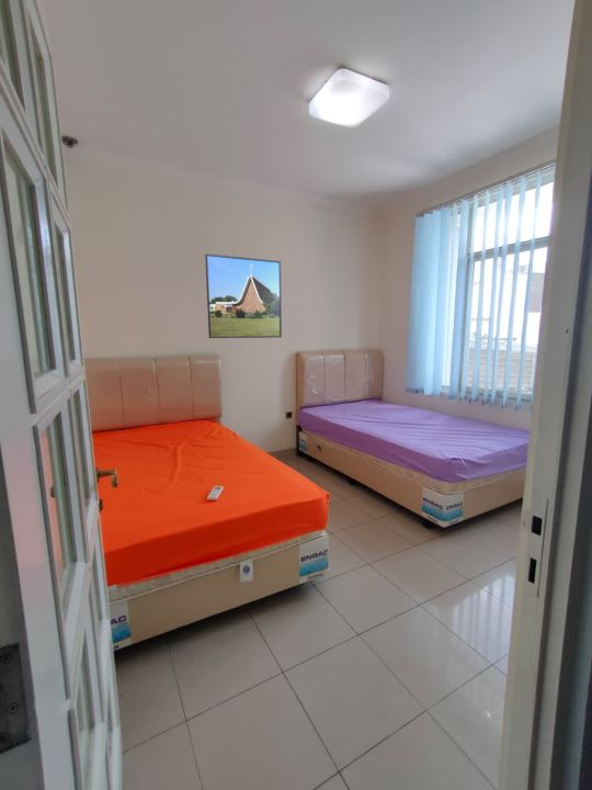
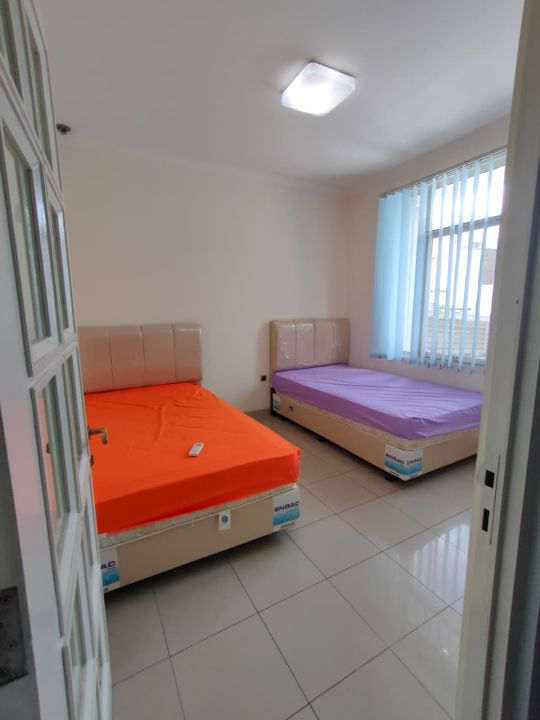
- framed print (246, 298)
